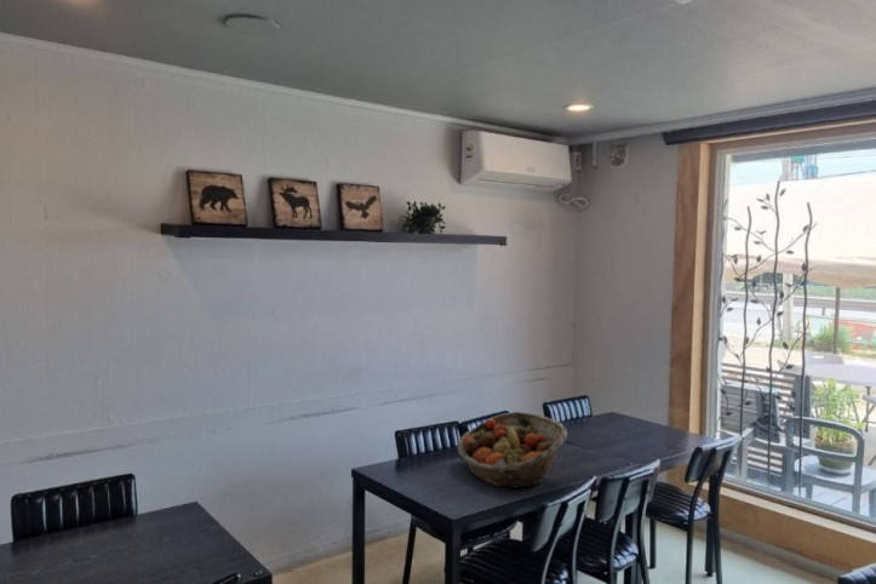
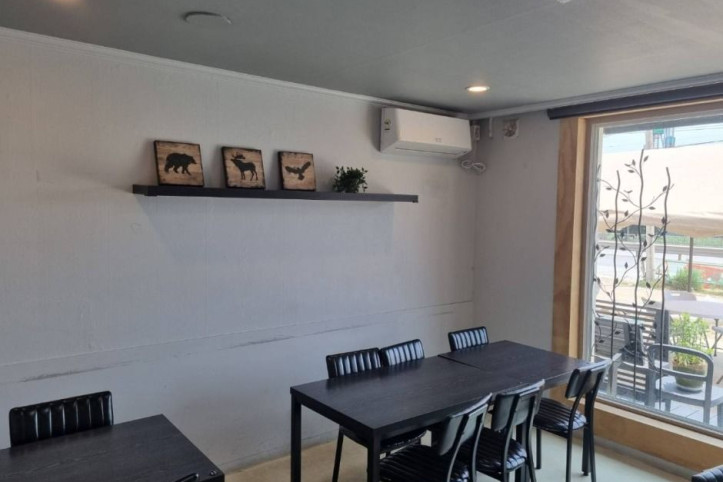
- fruit basket (510, 447)
